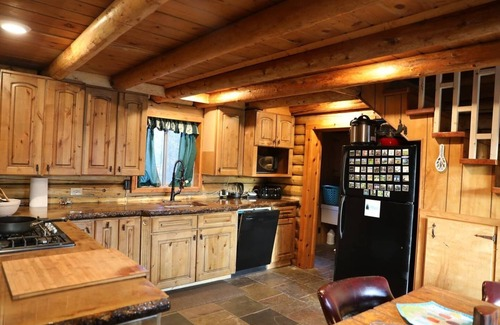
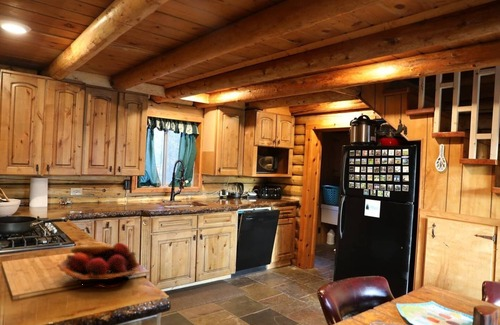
+ fruit basket (101, 261)
